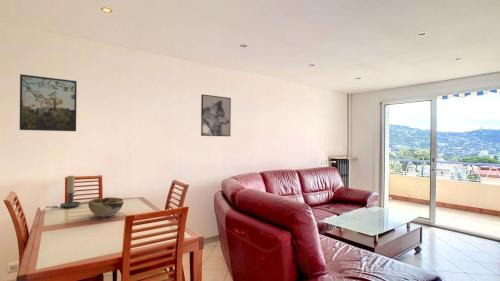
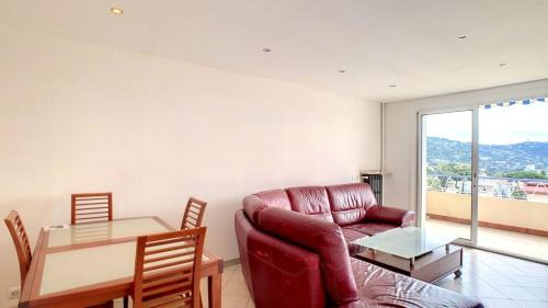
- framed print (49, 104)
- wall art (216, 116)
- decorative bowl (106, 207)
- candle holder (70, 190)
